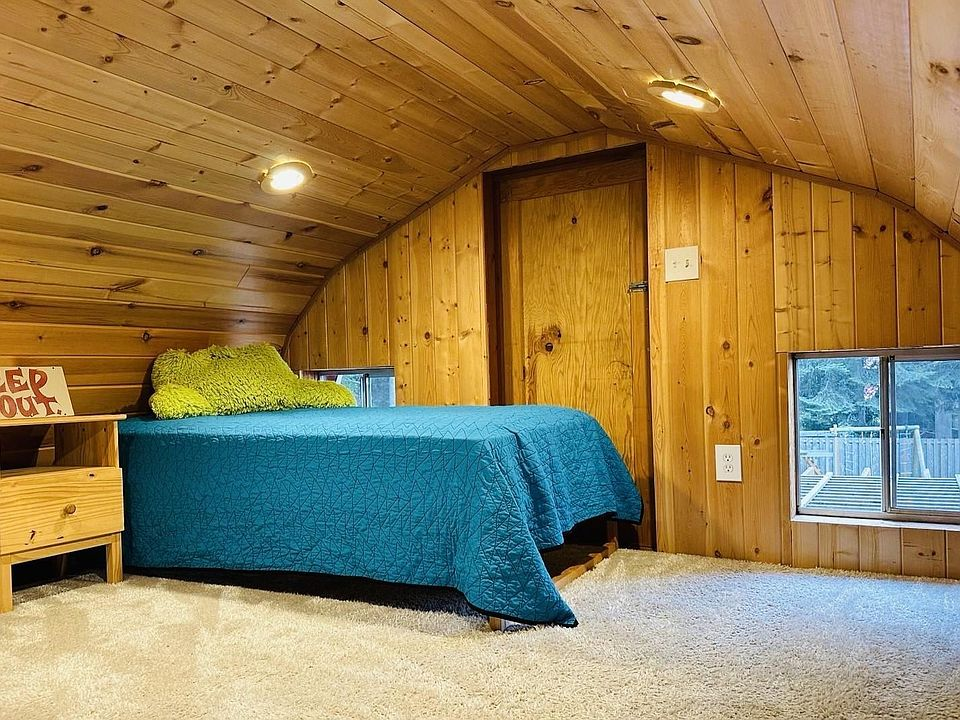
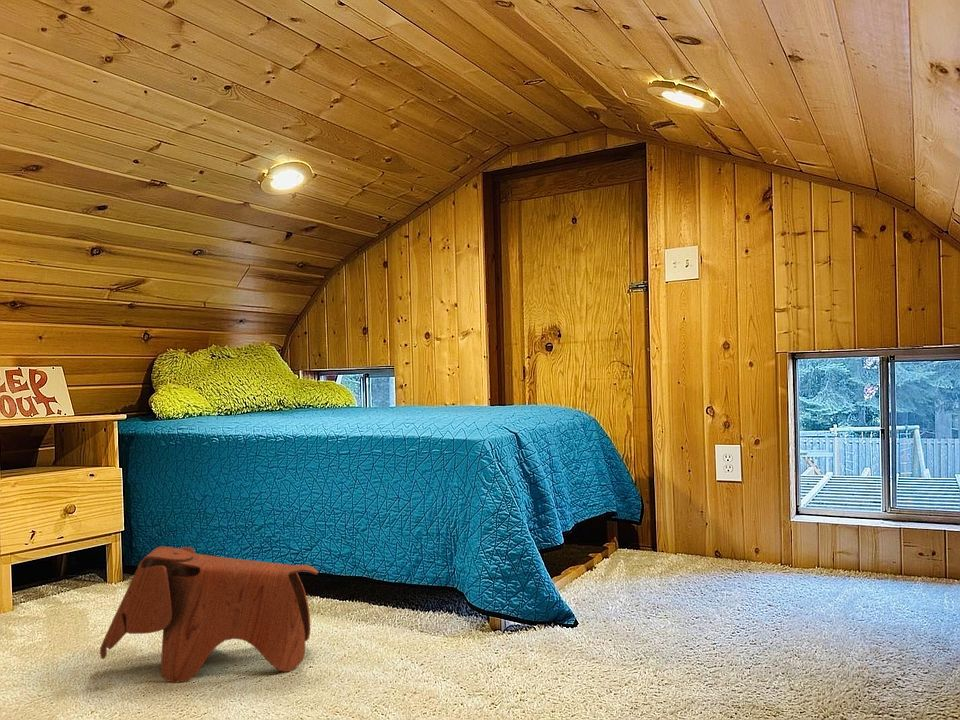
+ toy elephant (211, 604)
